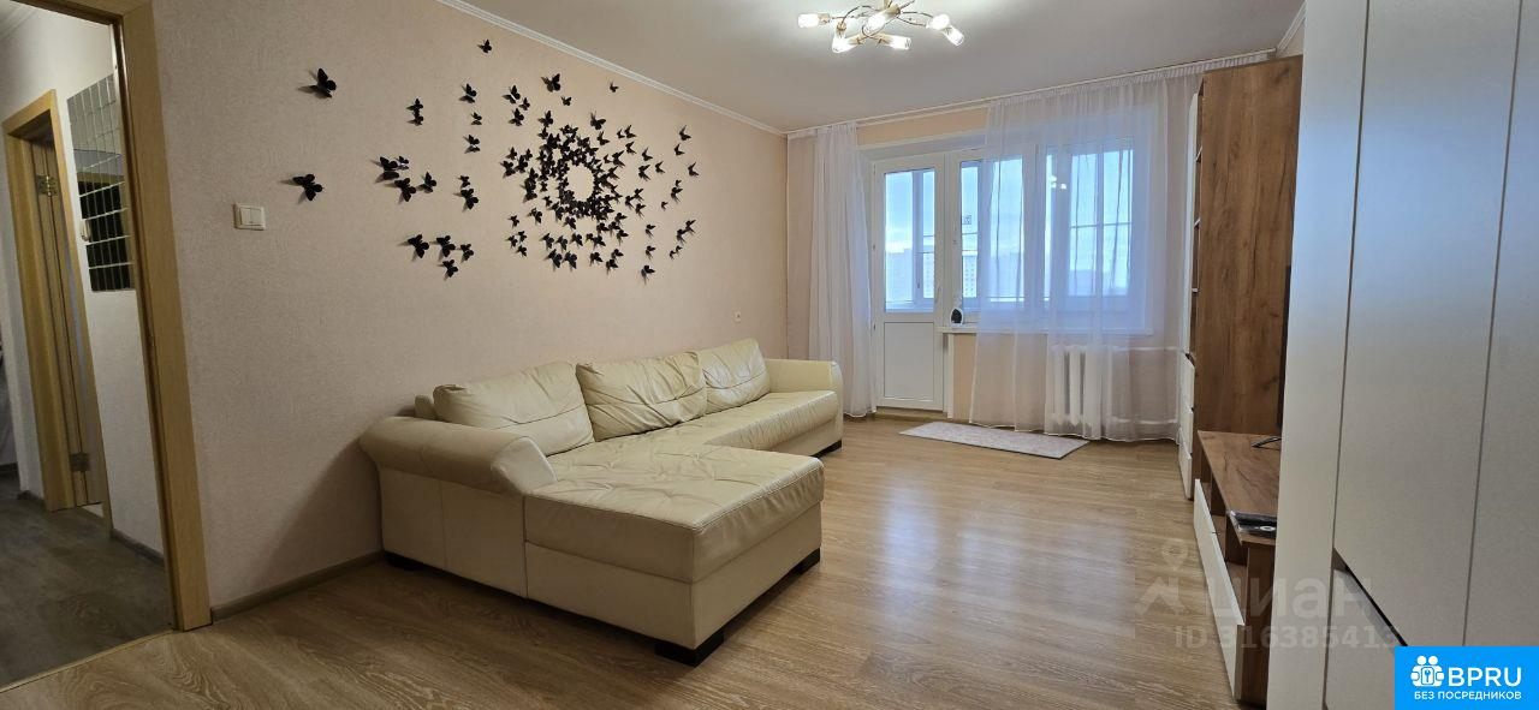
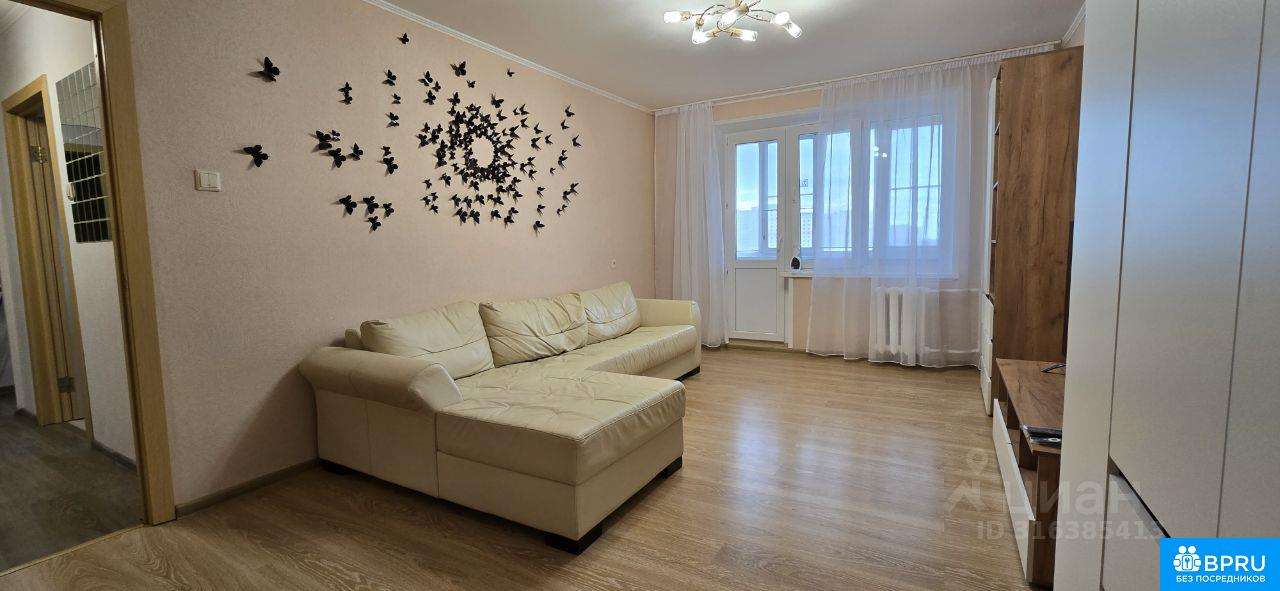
- rug (990, 436)
